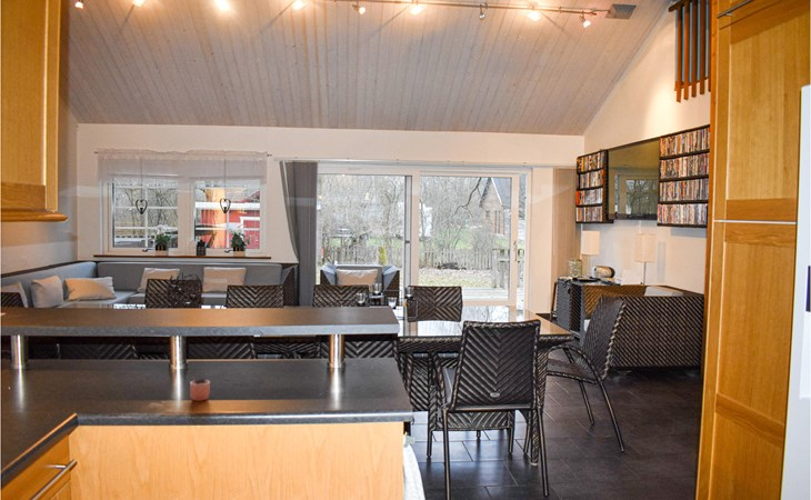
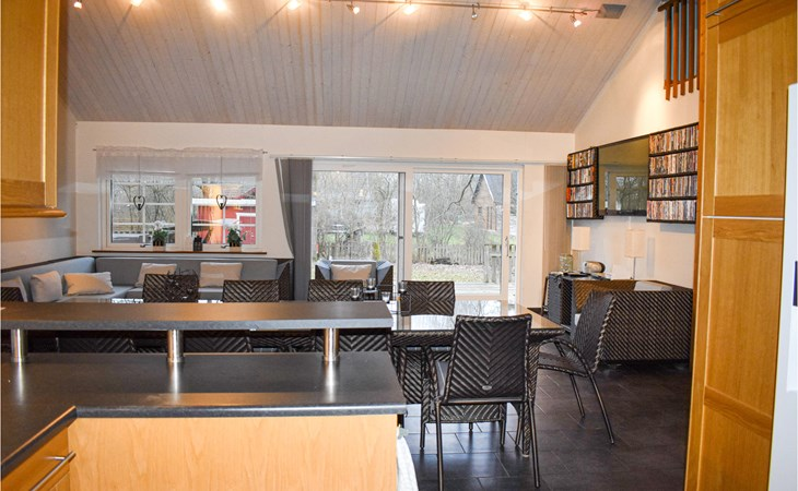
- cocoa (199, 382)
